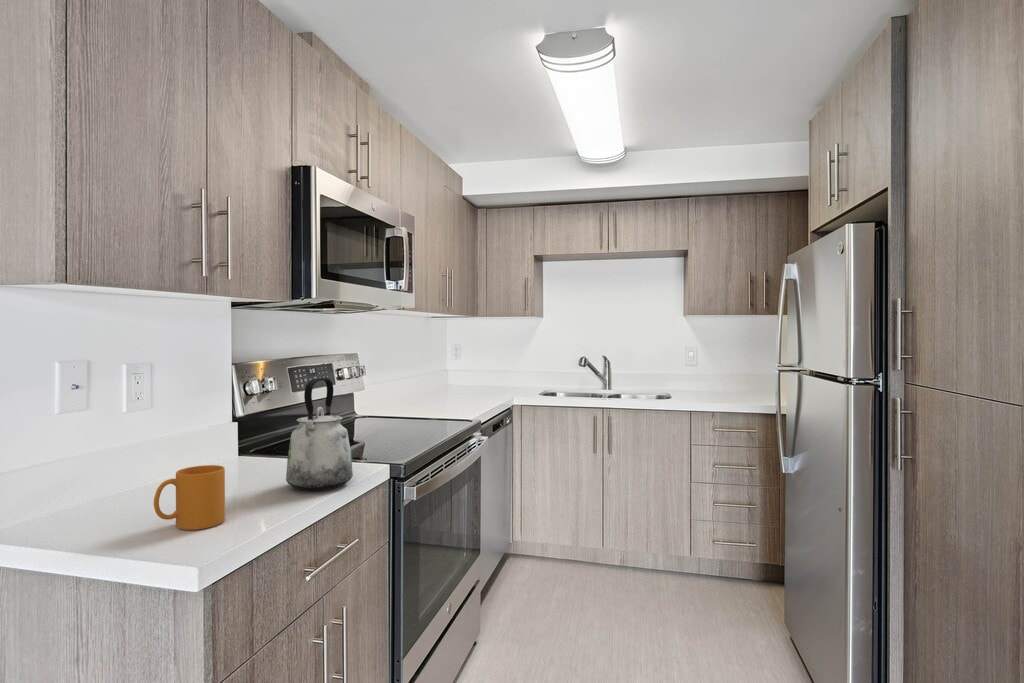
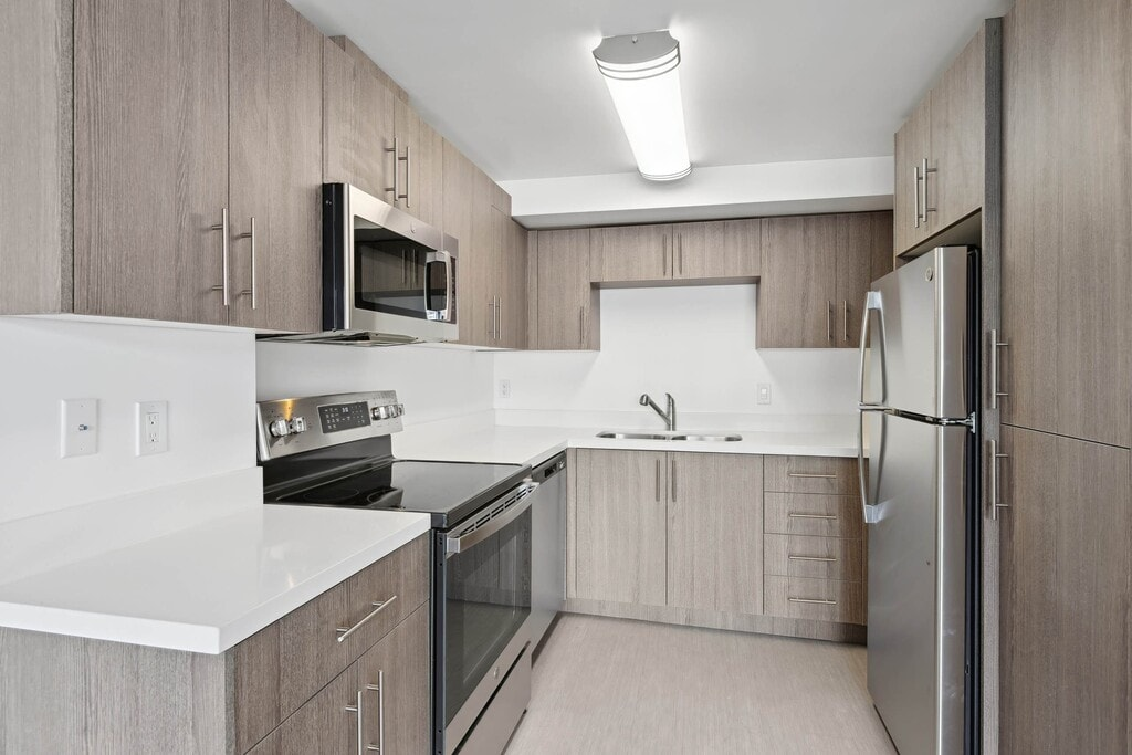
- kettle (324, 429)
- mug (190, 498)
